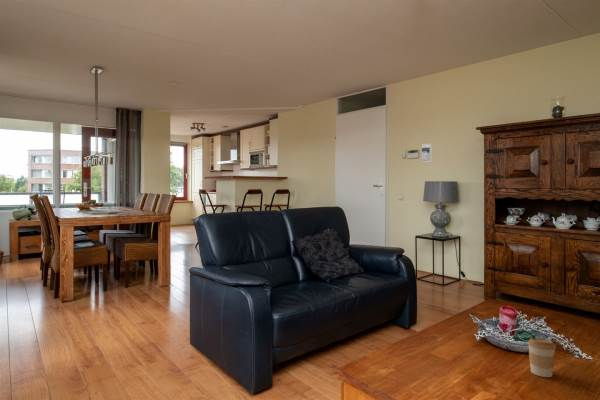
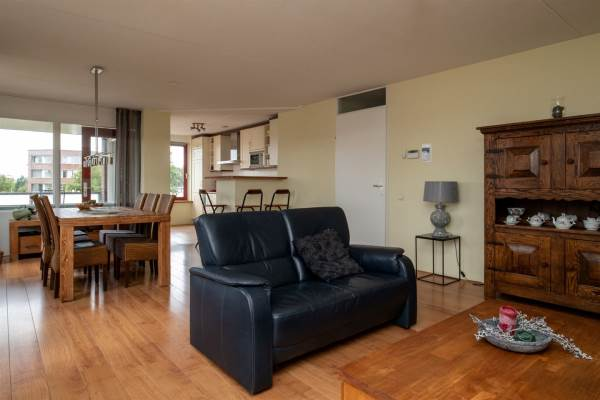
- coffee cup (541, 356)
